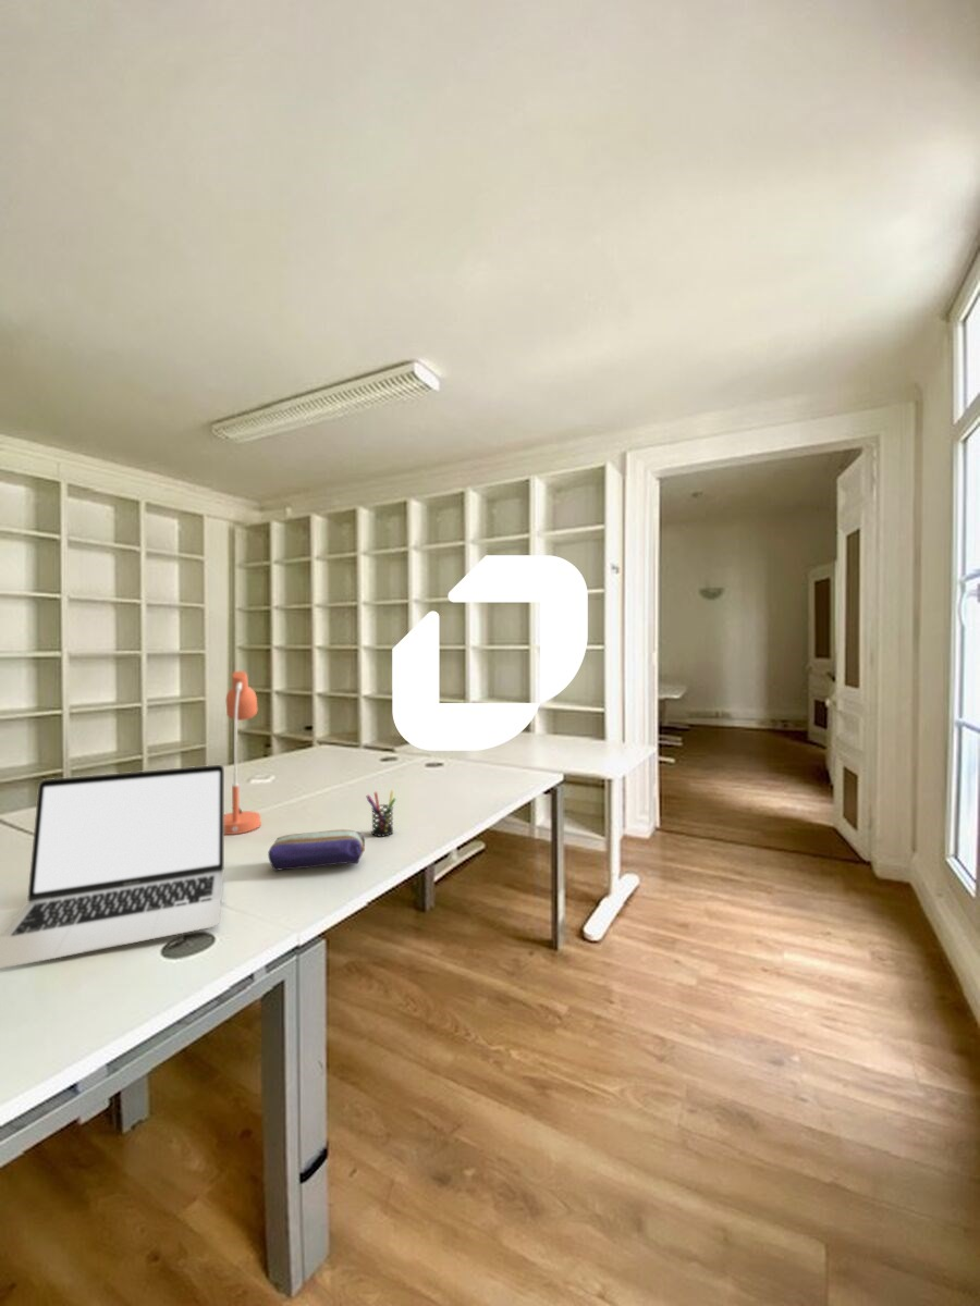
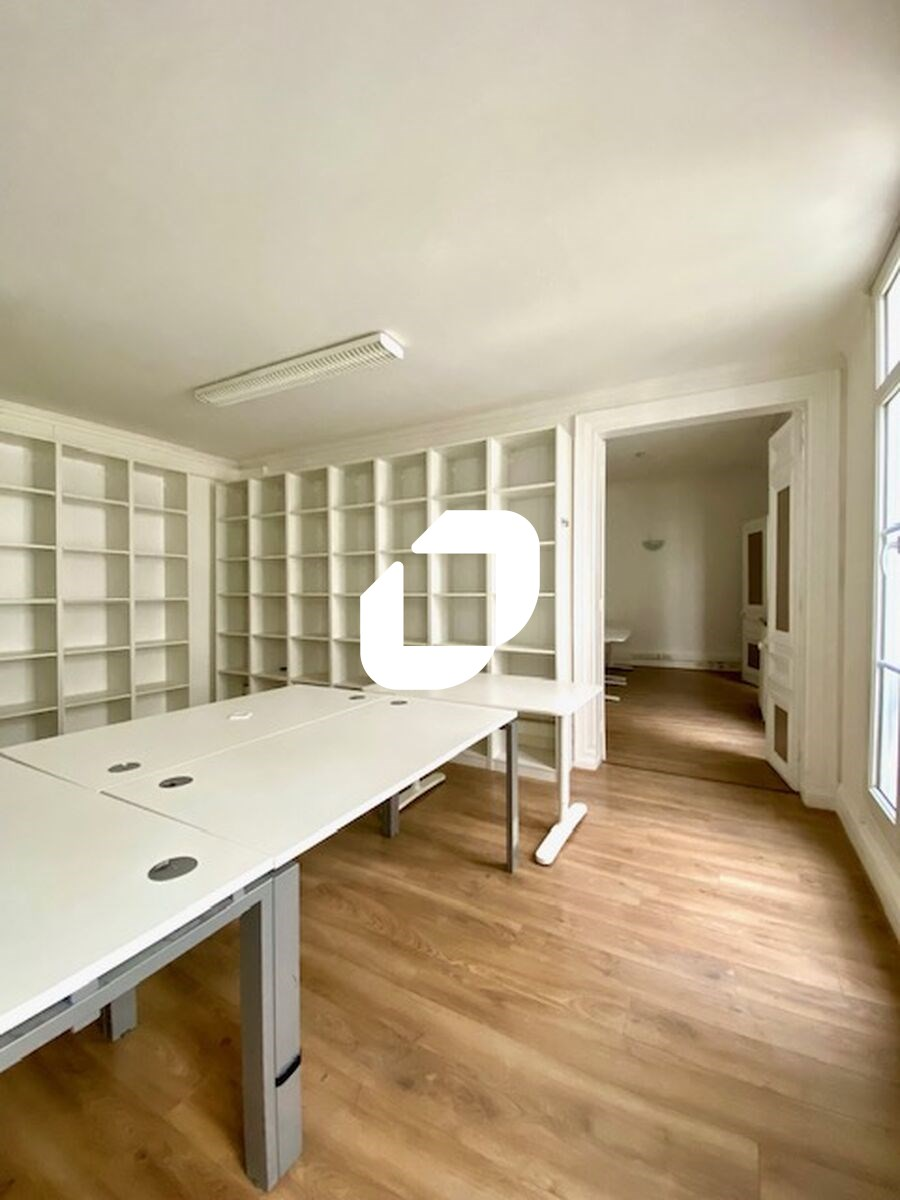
- pen holder (383, 811)
- pencil case (318, 849)
- desk lamp (235, 746)
- laptop (122, 849)
